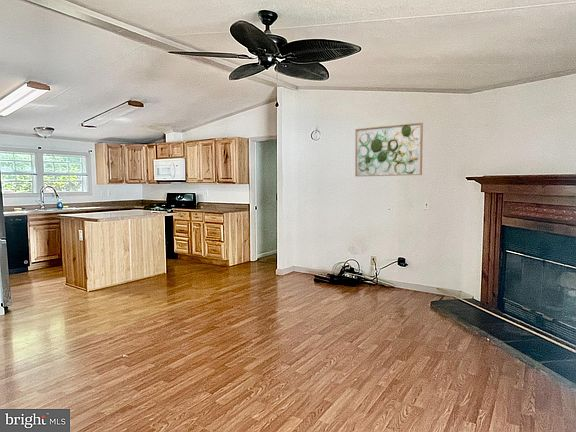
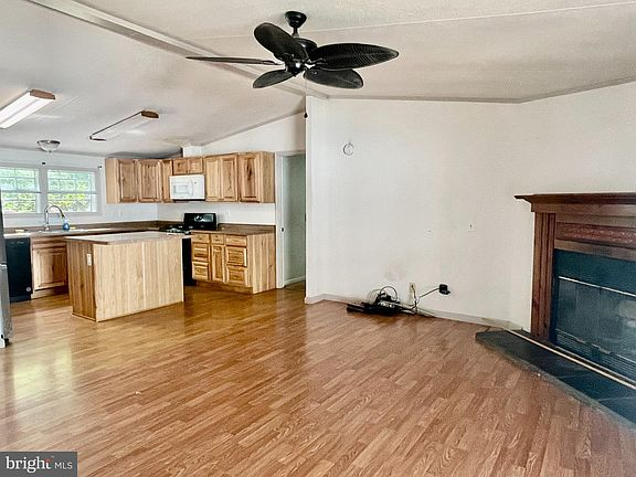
- wall art (387, 151)
